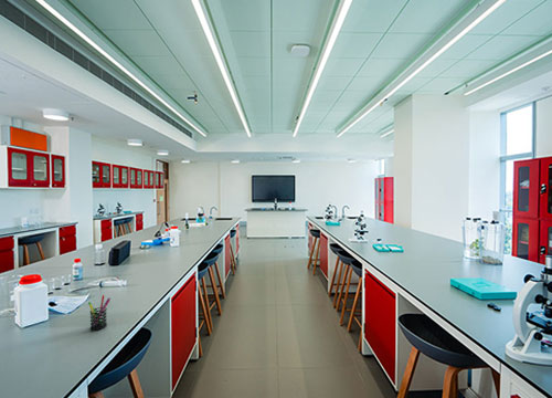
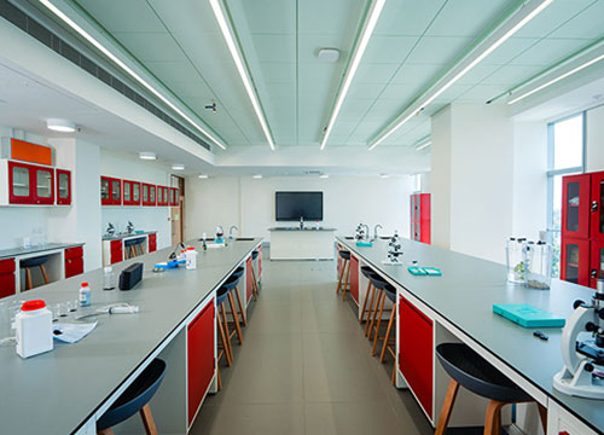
- pen holder (97, 311)
